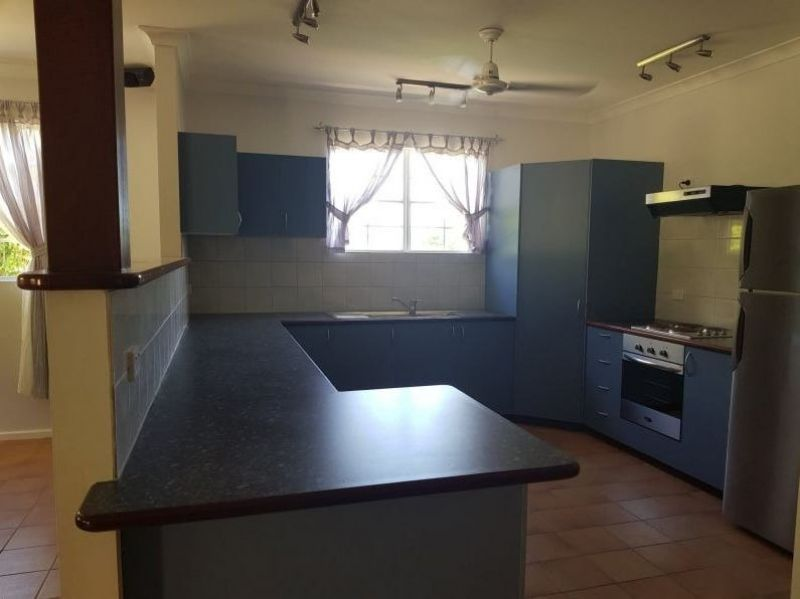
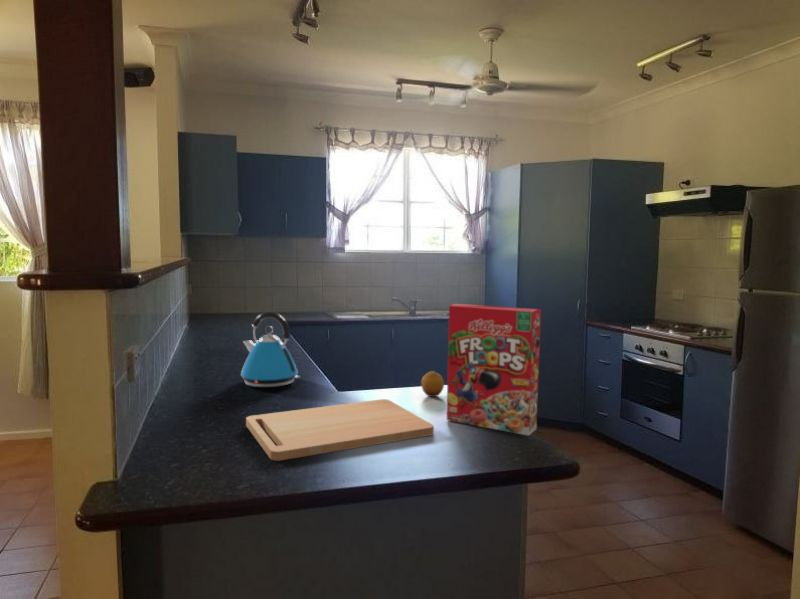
+ fruit (432, 383)
+ cutting board (338, 425)
+ kettle (271, 346)
+ cereal box (492, 366)
